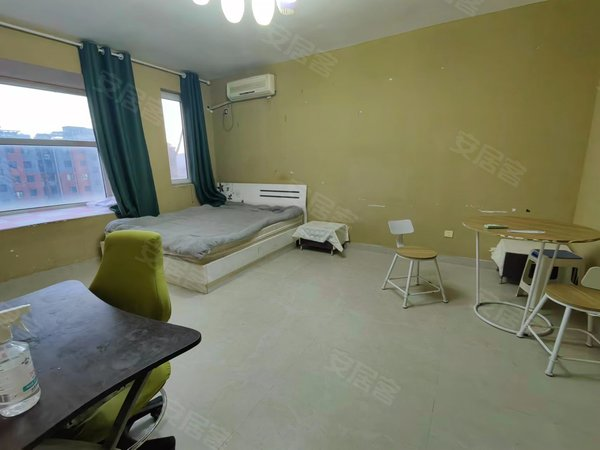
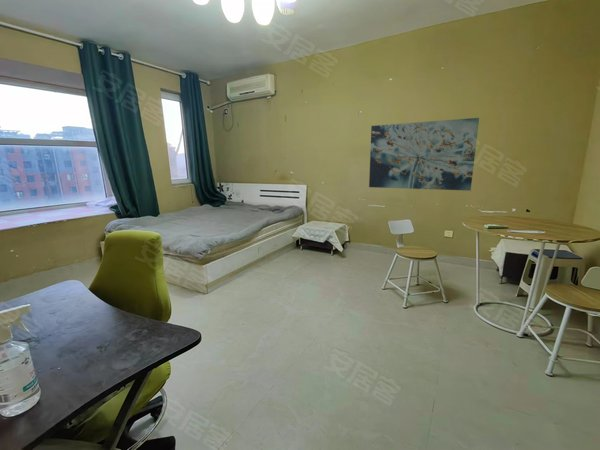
+ wall art (418, 156)
